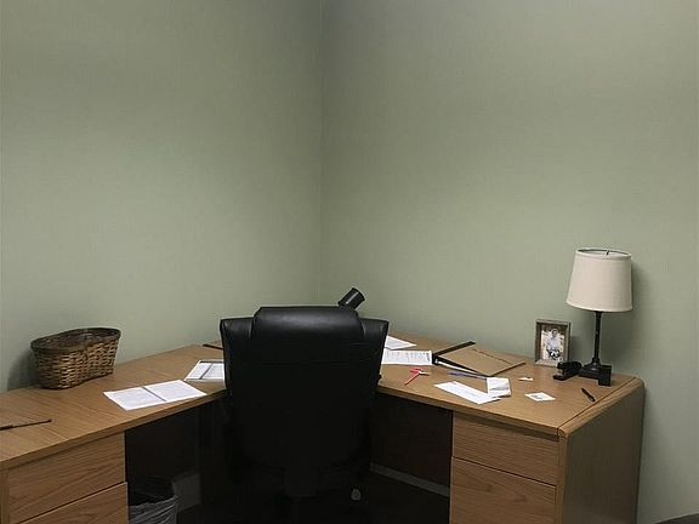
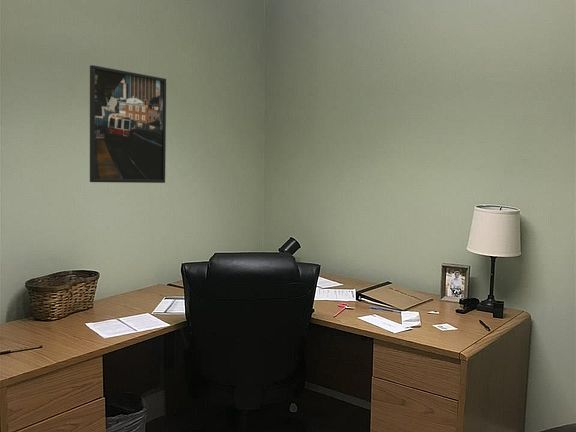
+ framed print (129, 127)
